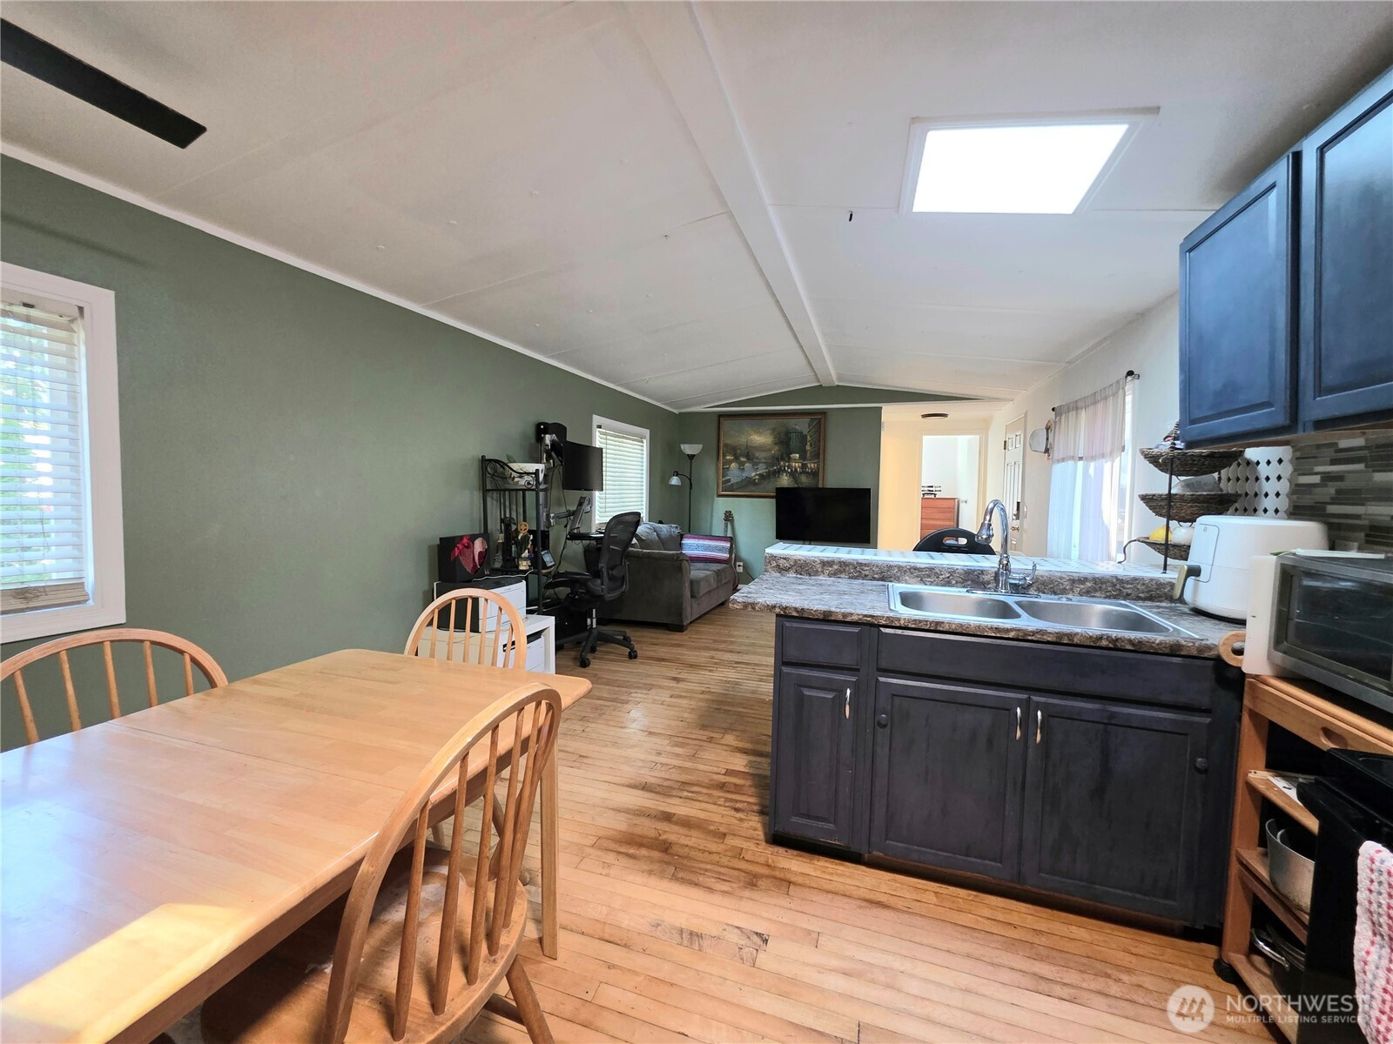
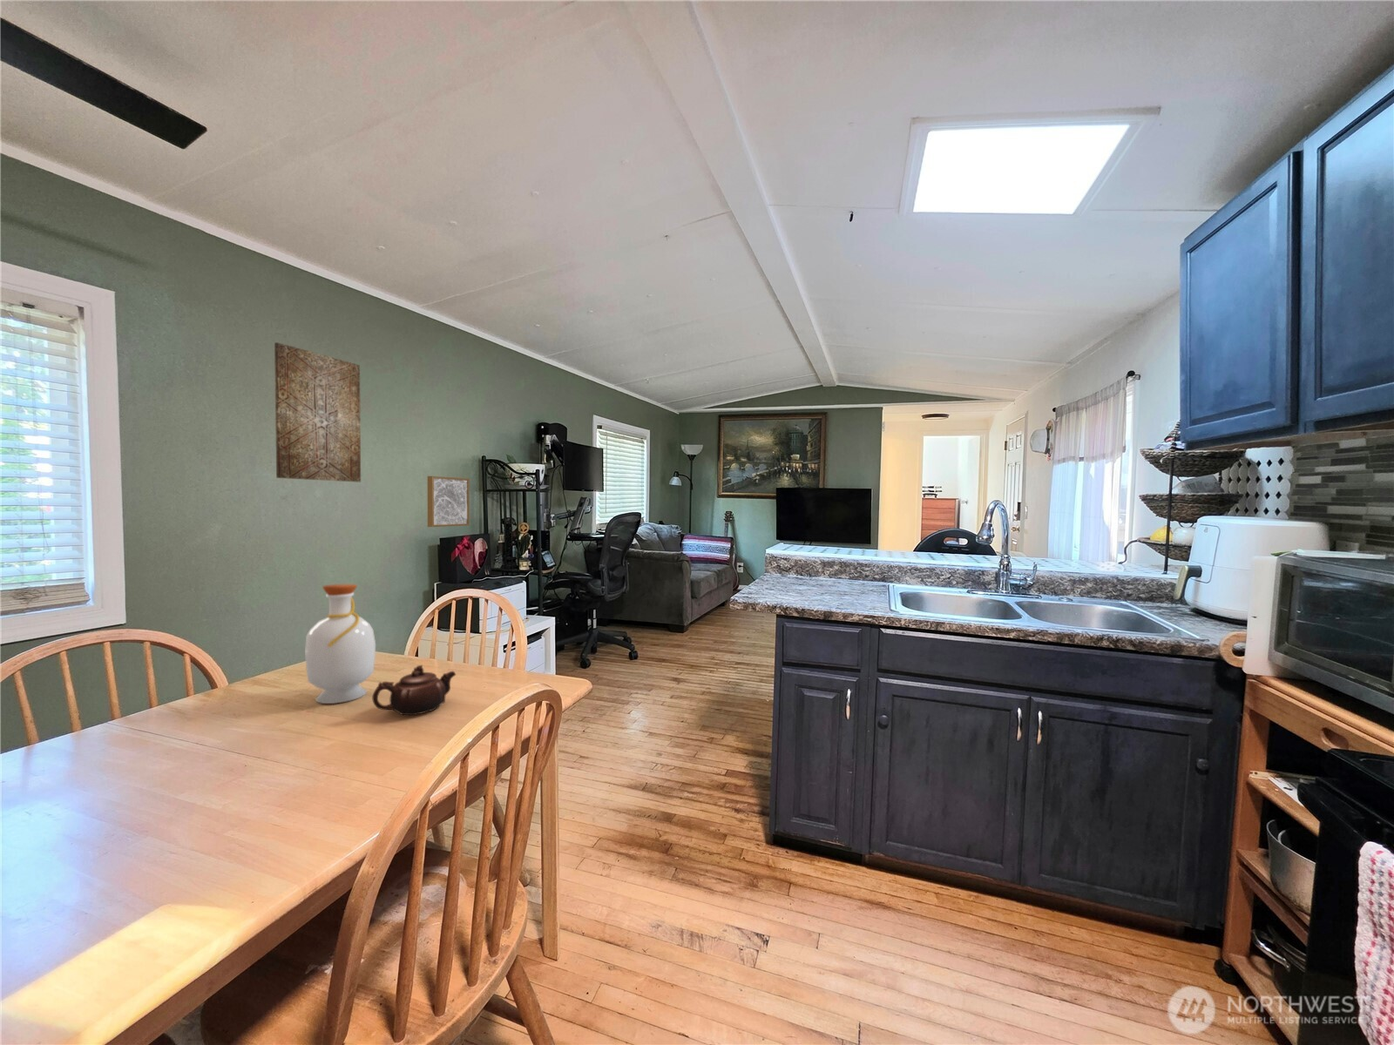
+ bottle (340, 640)
+ wall art (321, 417)
+ teapot (416, 687)
+ wall art (449, 502)
